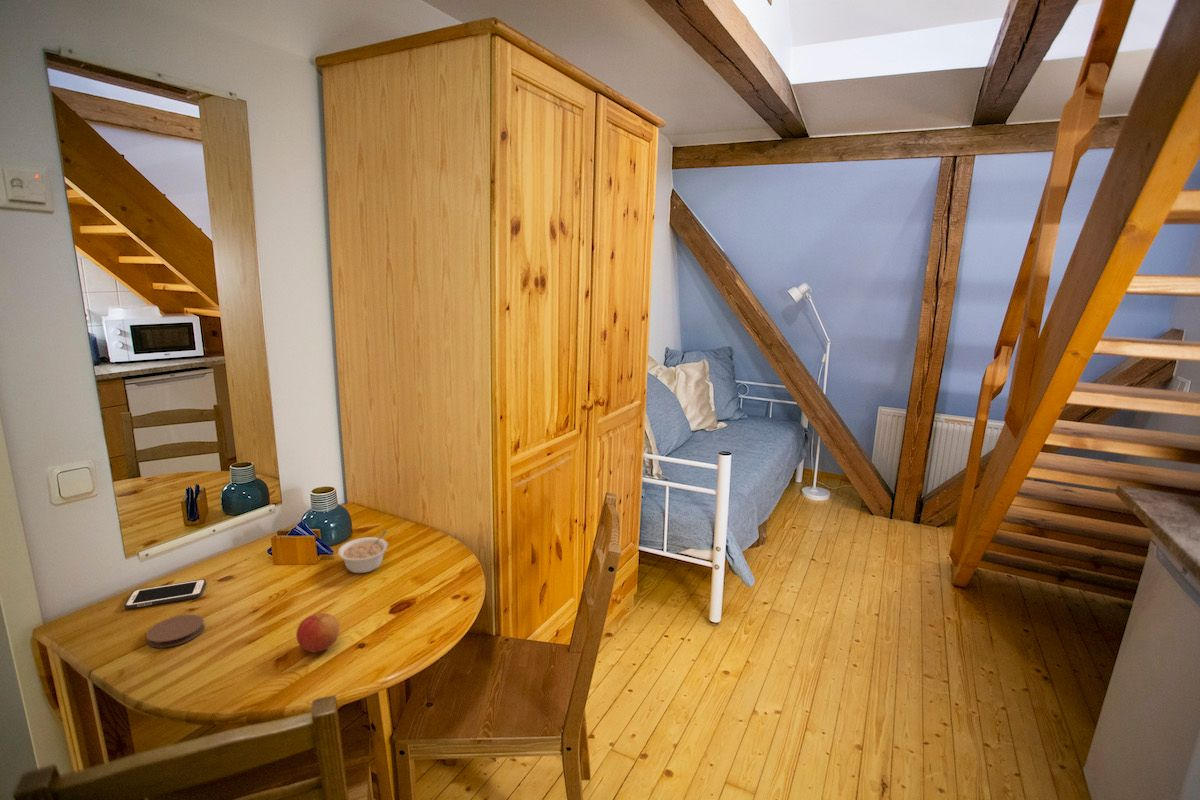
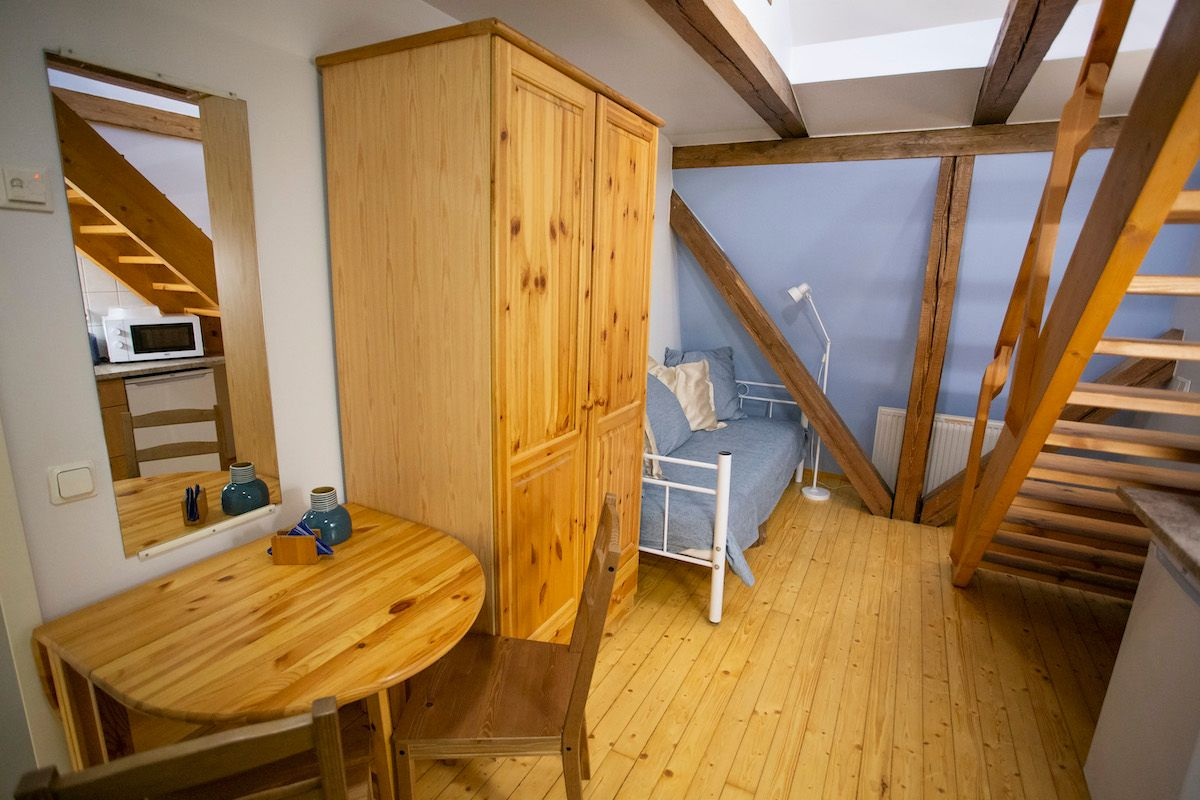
- coaster (175, 630)
- cell phone (166, 593)
- legume (363, 553)
- apple (318, 630)
